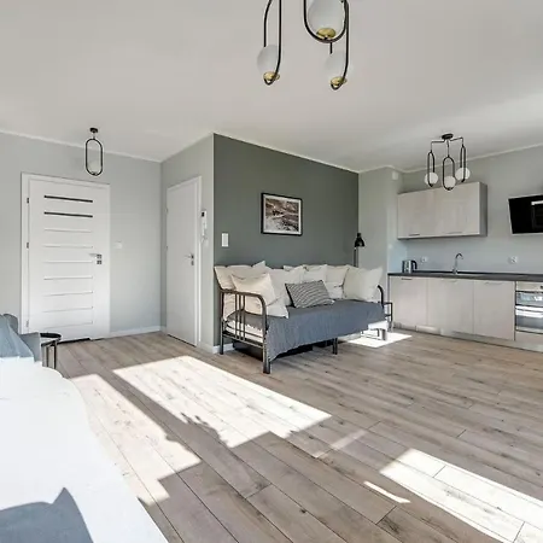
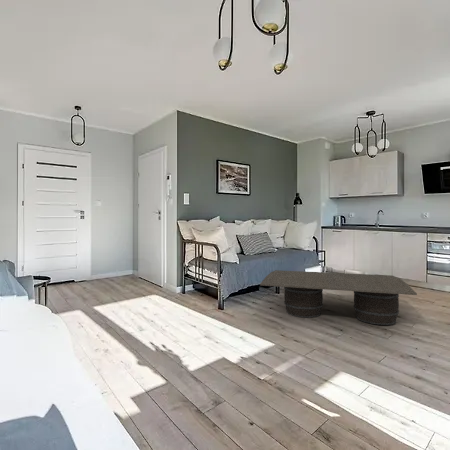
+ coffee table (331, 289)
